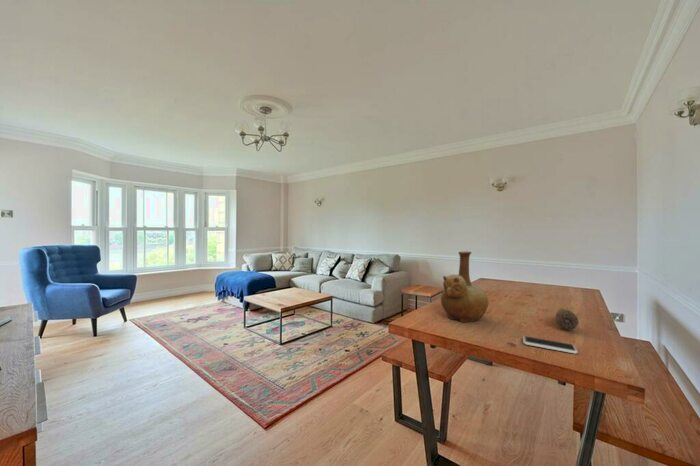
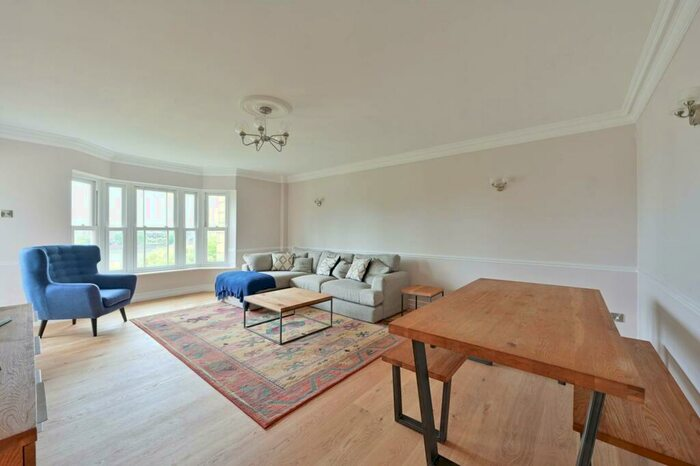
- smartphone (548, 344)
- fruit (565, 316)
- vase (462, 284)
